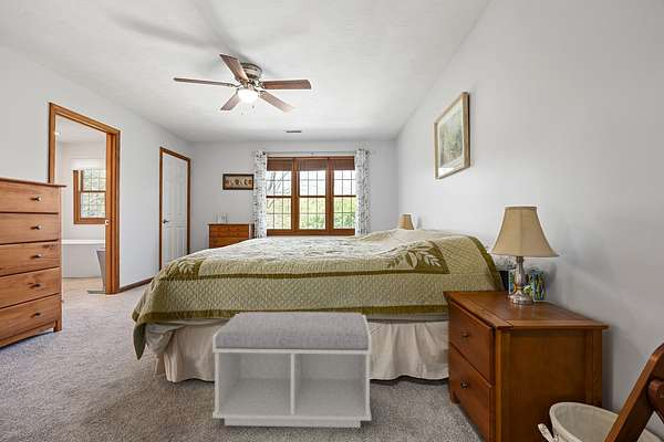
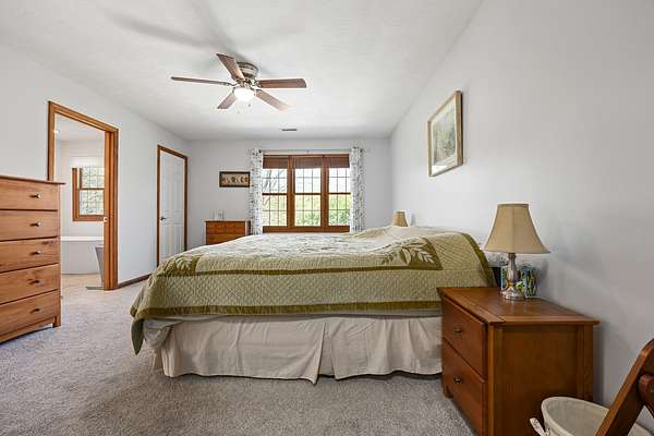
- bench (295, 362)
